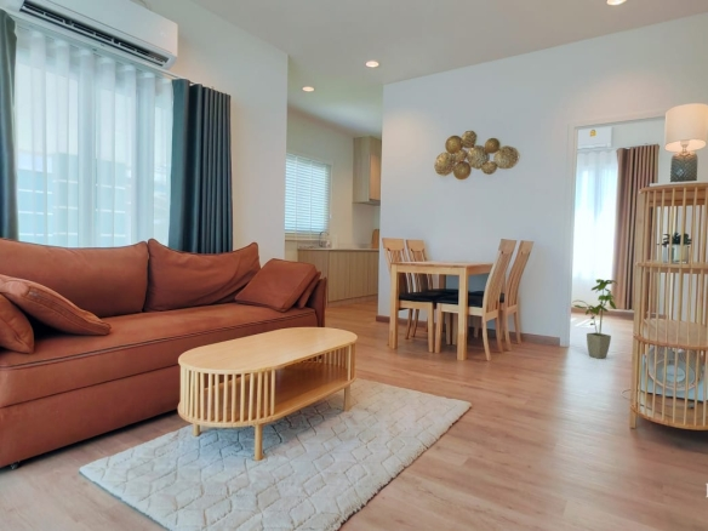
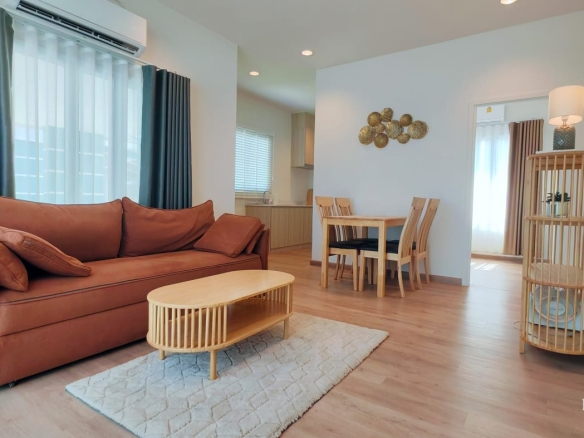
- house plant (594, 315)
